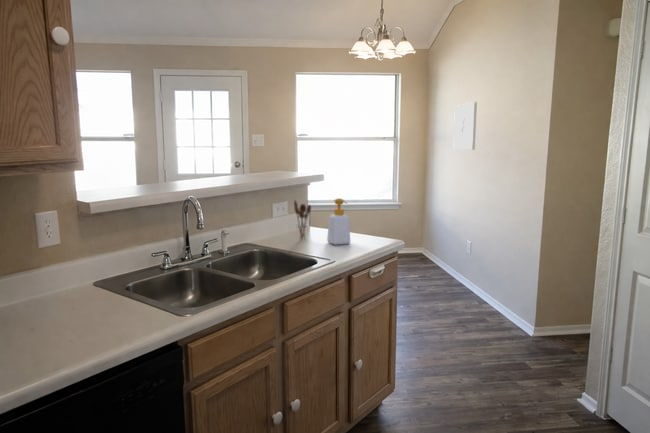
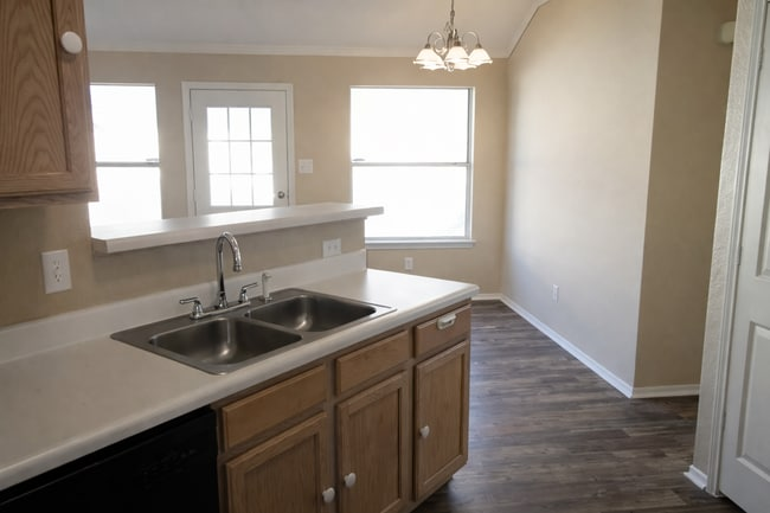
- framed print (464, 127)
- utensil holder (301, 219)
- soap bottle (340, 221)
